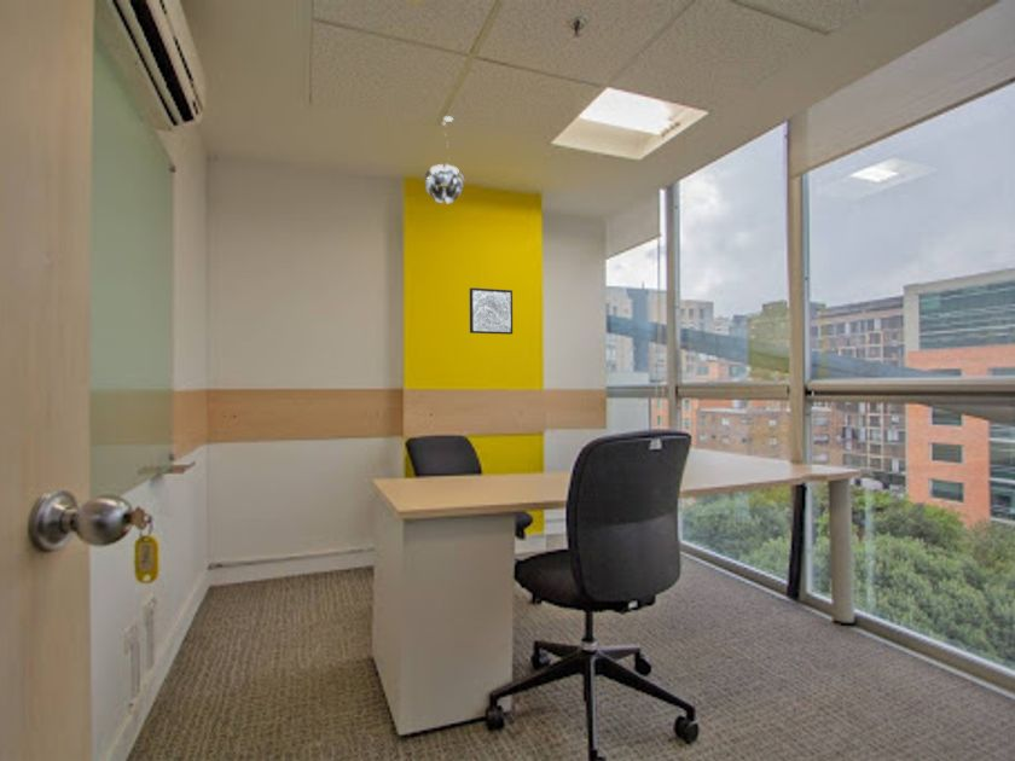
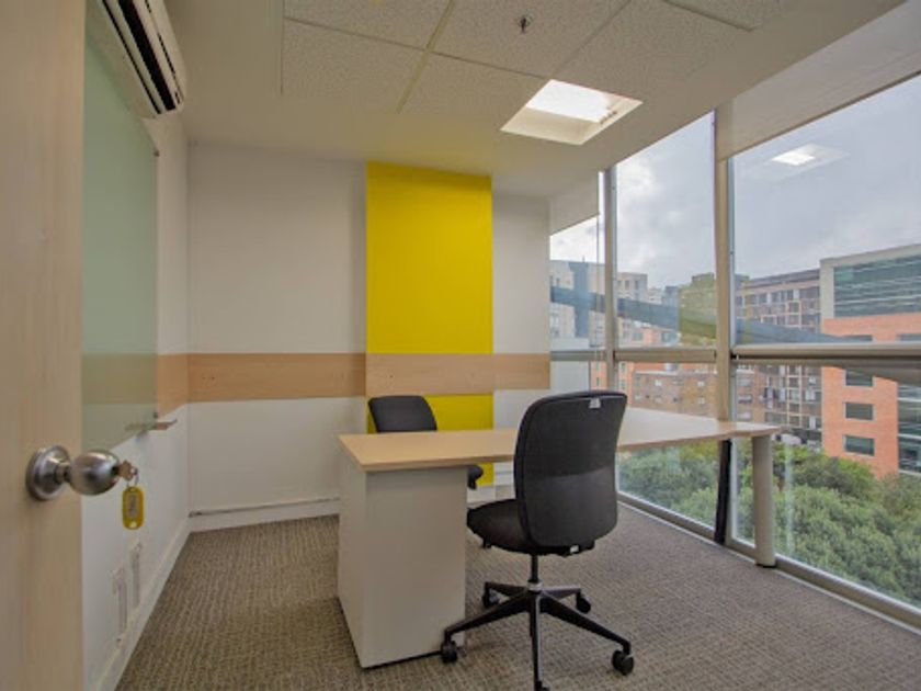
- pendant light (442, 164)
- wall art (491, 310)
